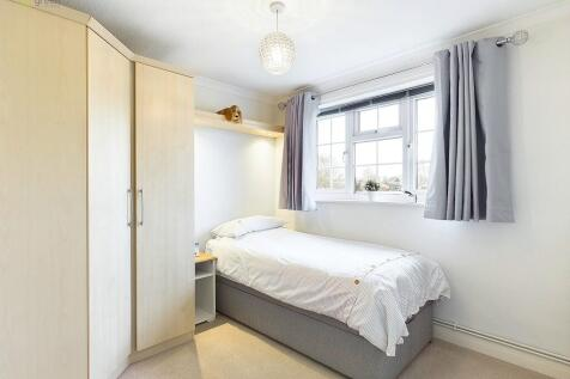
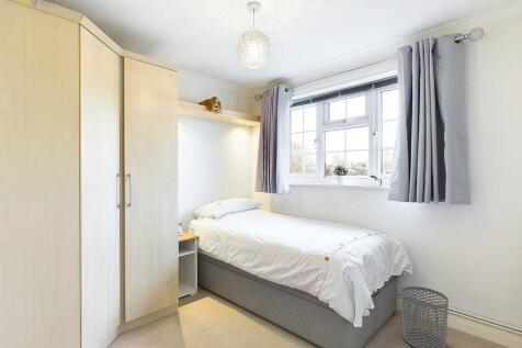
+ waste bin (423, 317)
